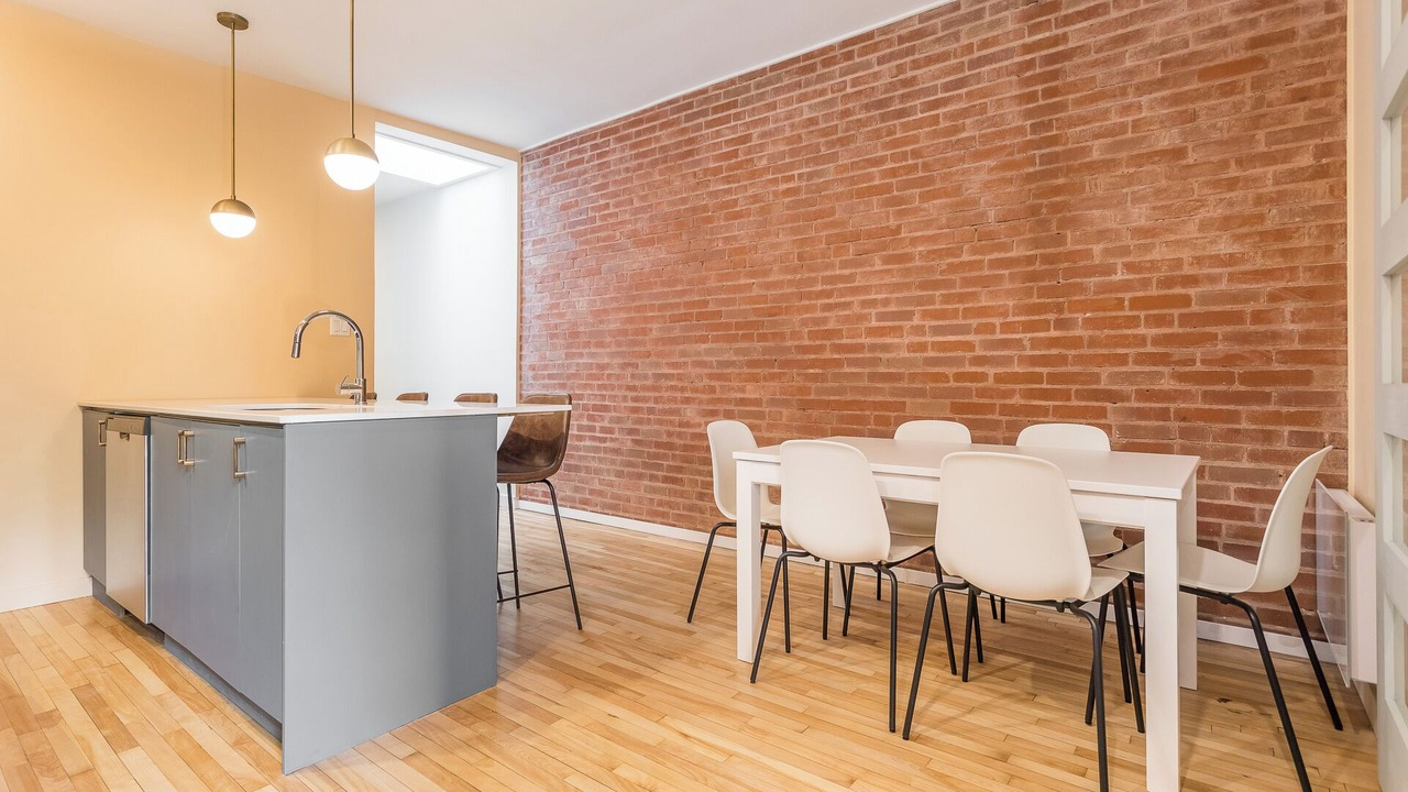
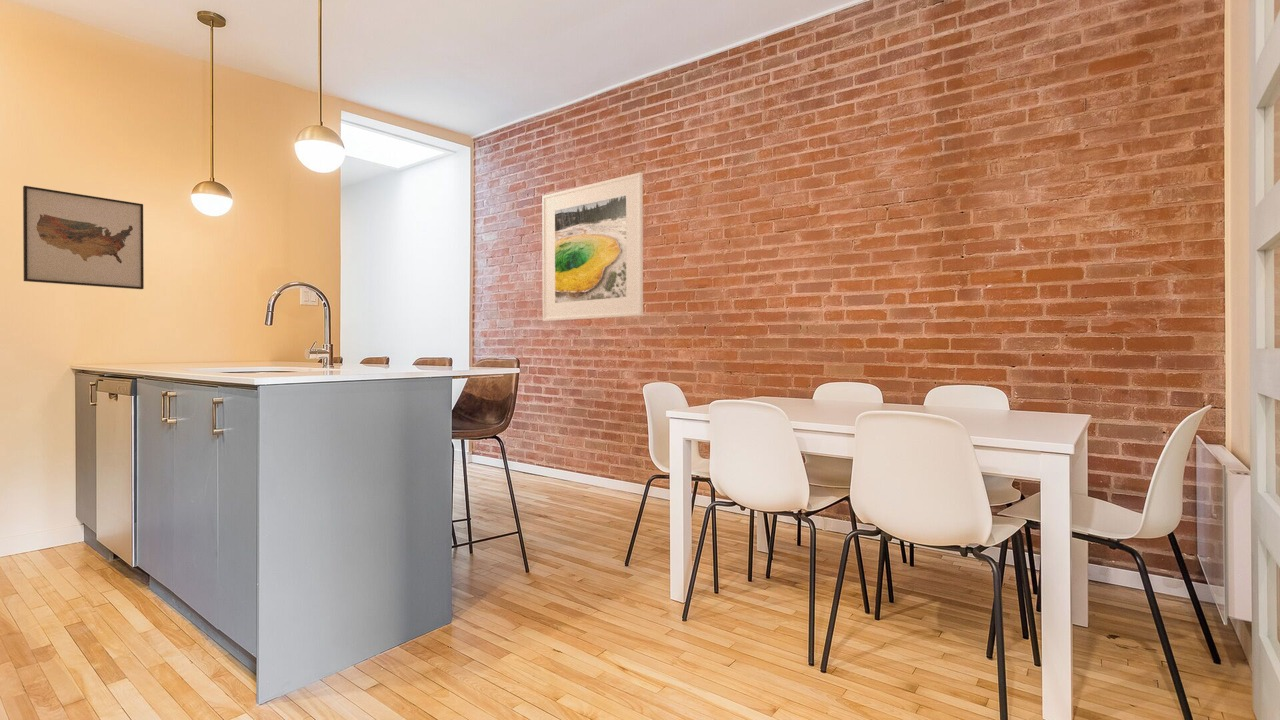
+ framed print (589, 251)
+ wall art (86, 240)
